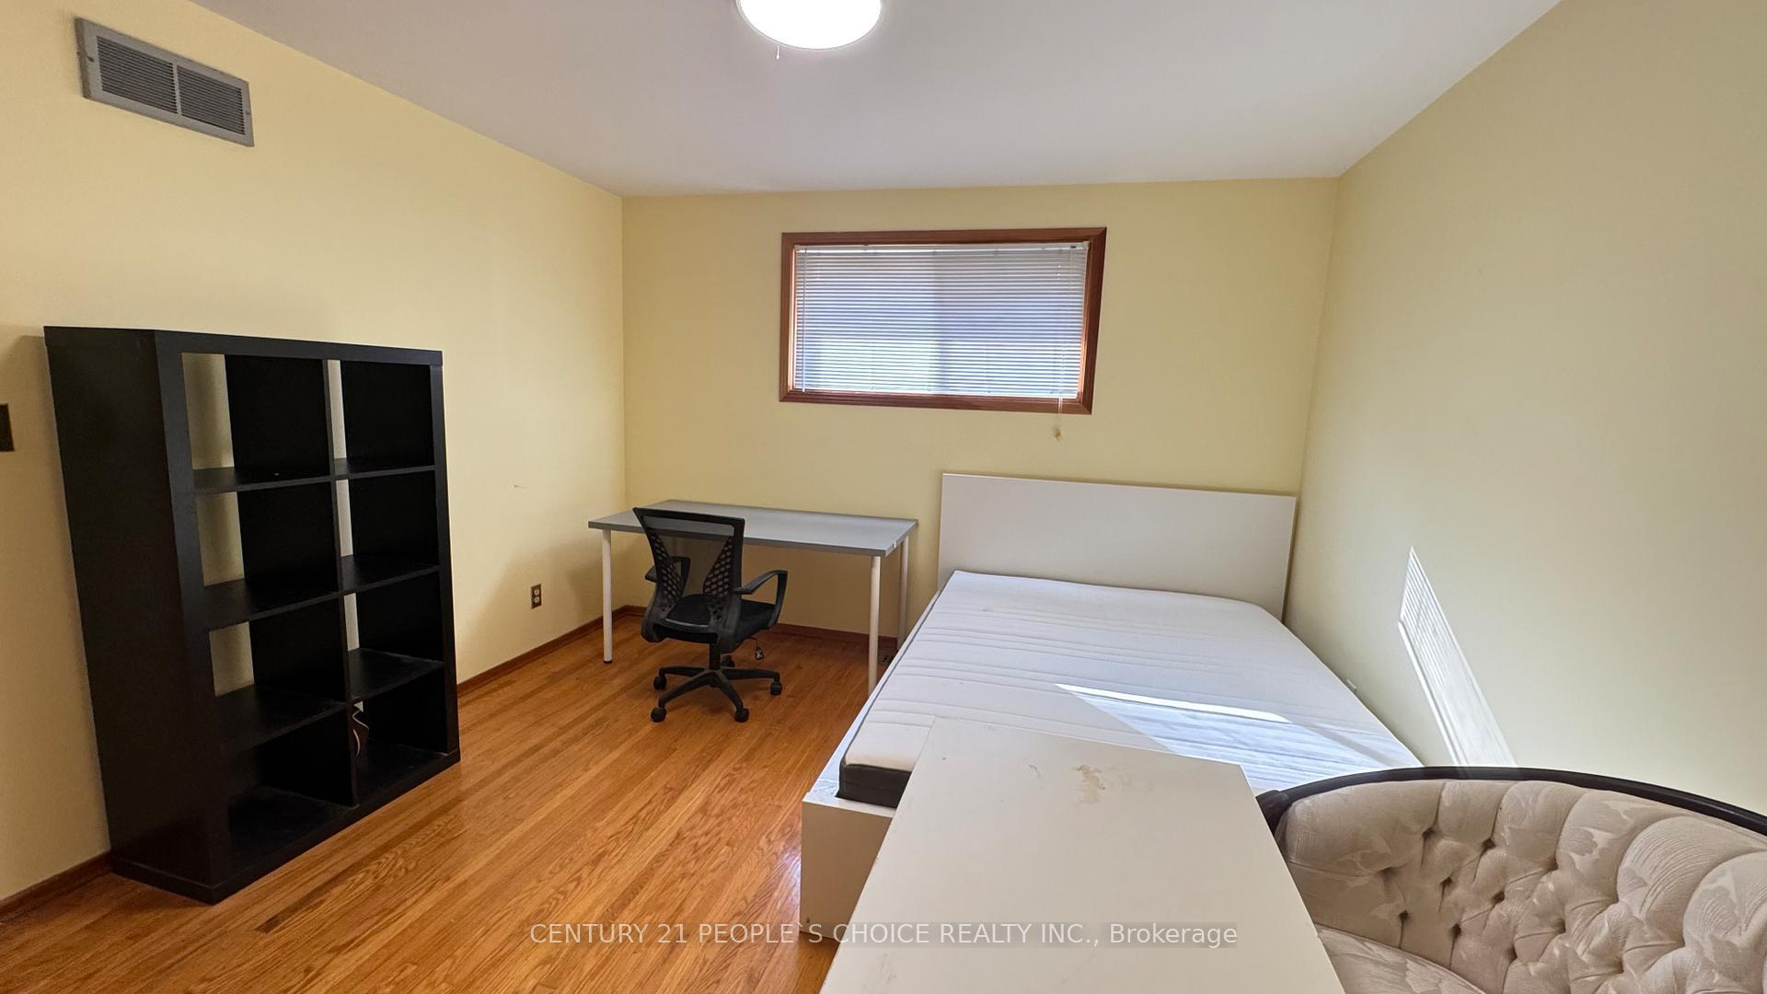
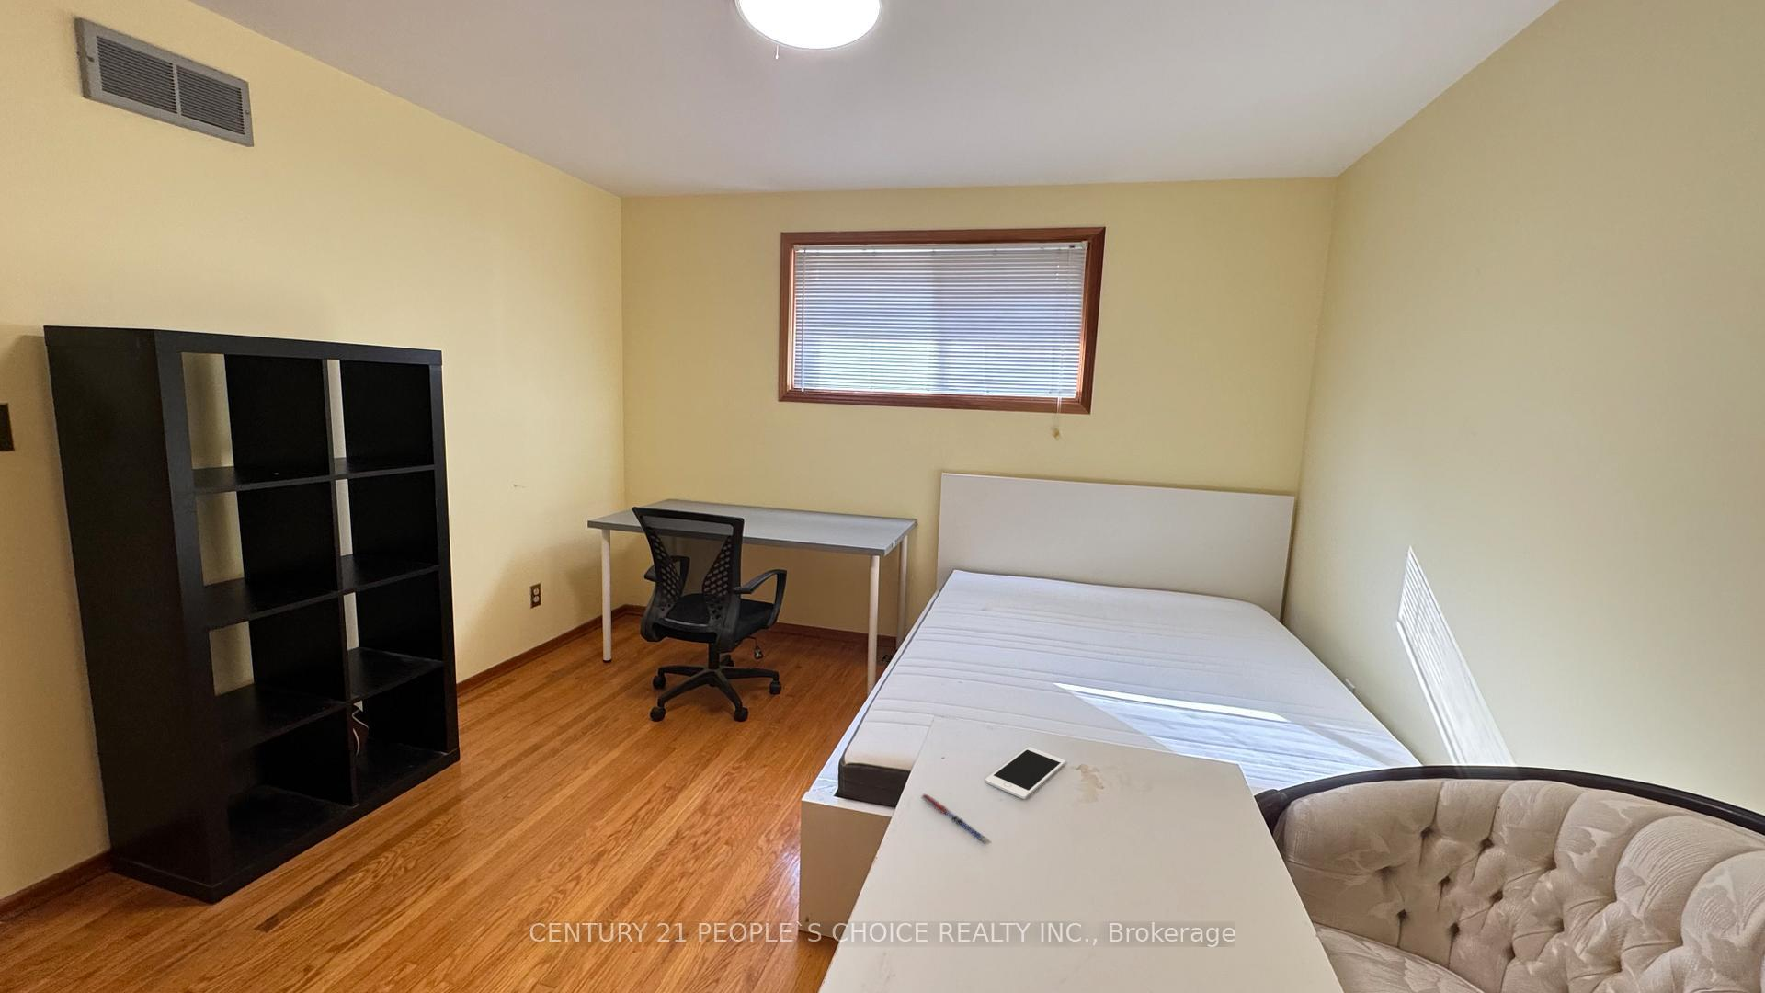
+ cell phone (1026, 770)
+ pen (953, 816)
